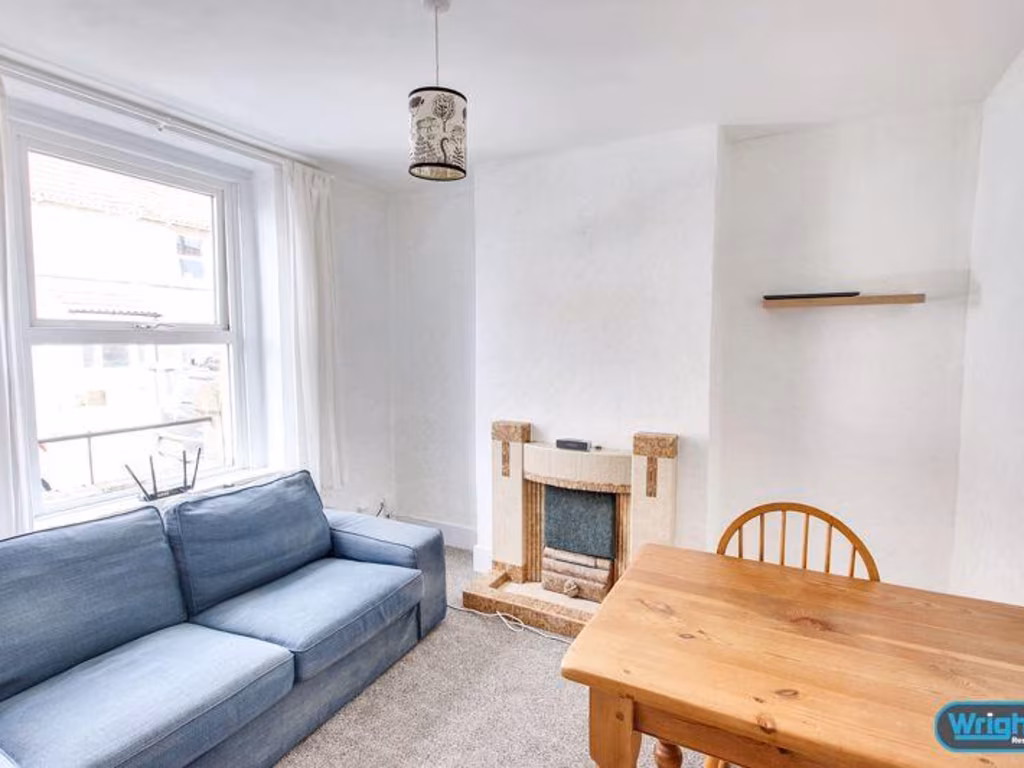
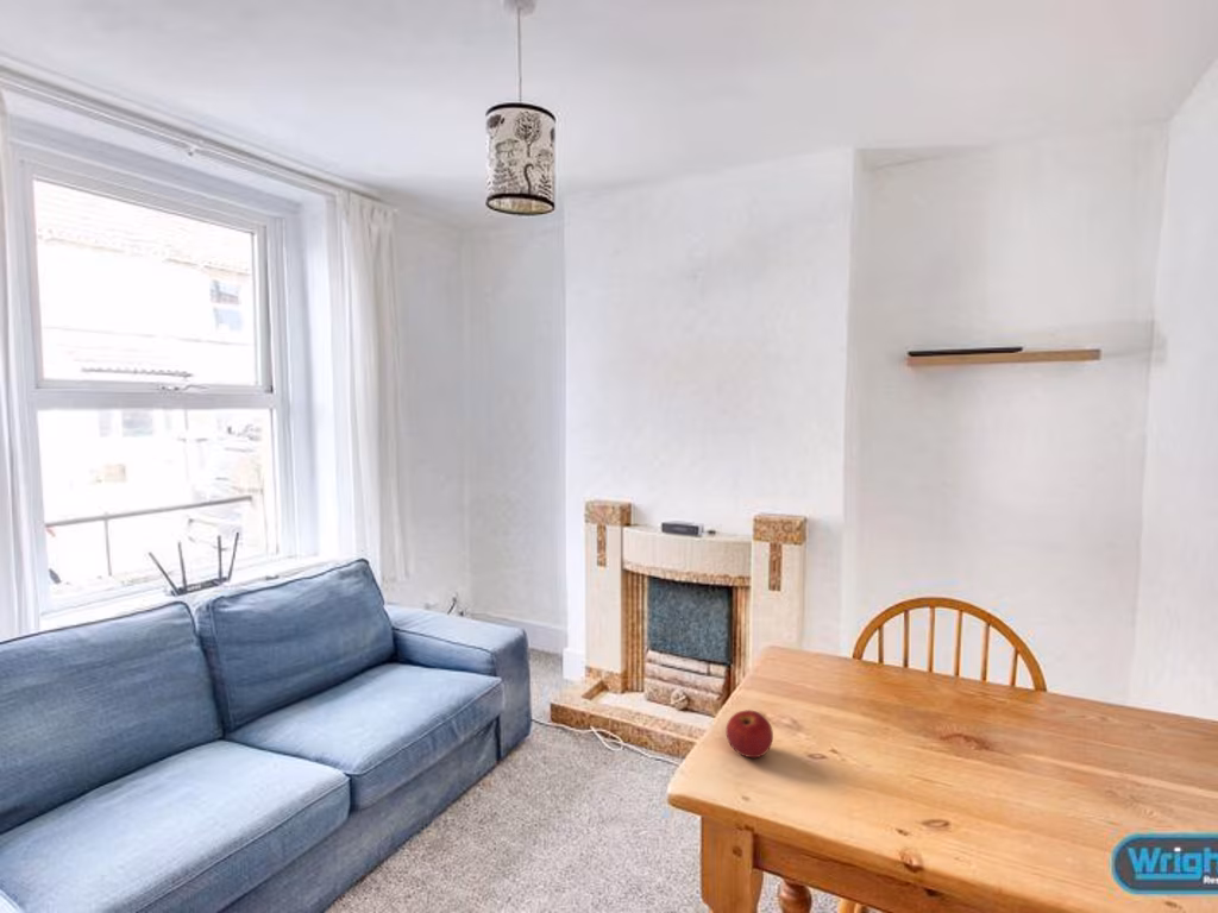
+ apple (748, 732)
